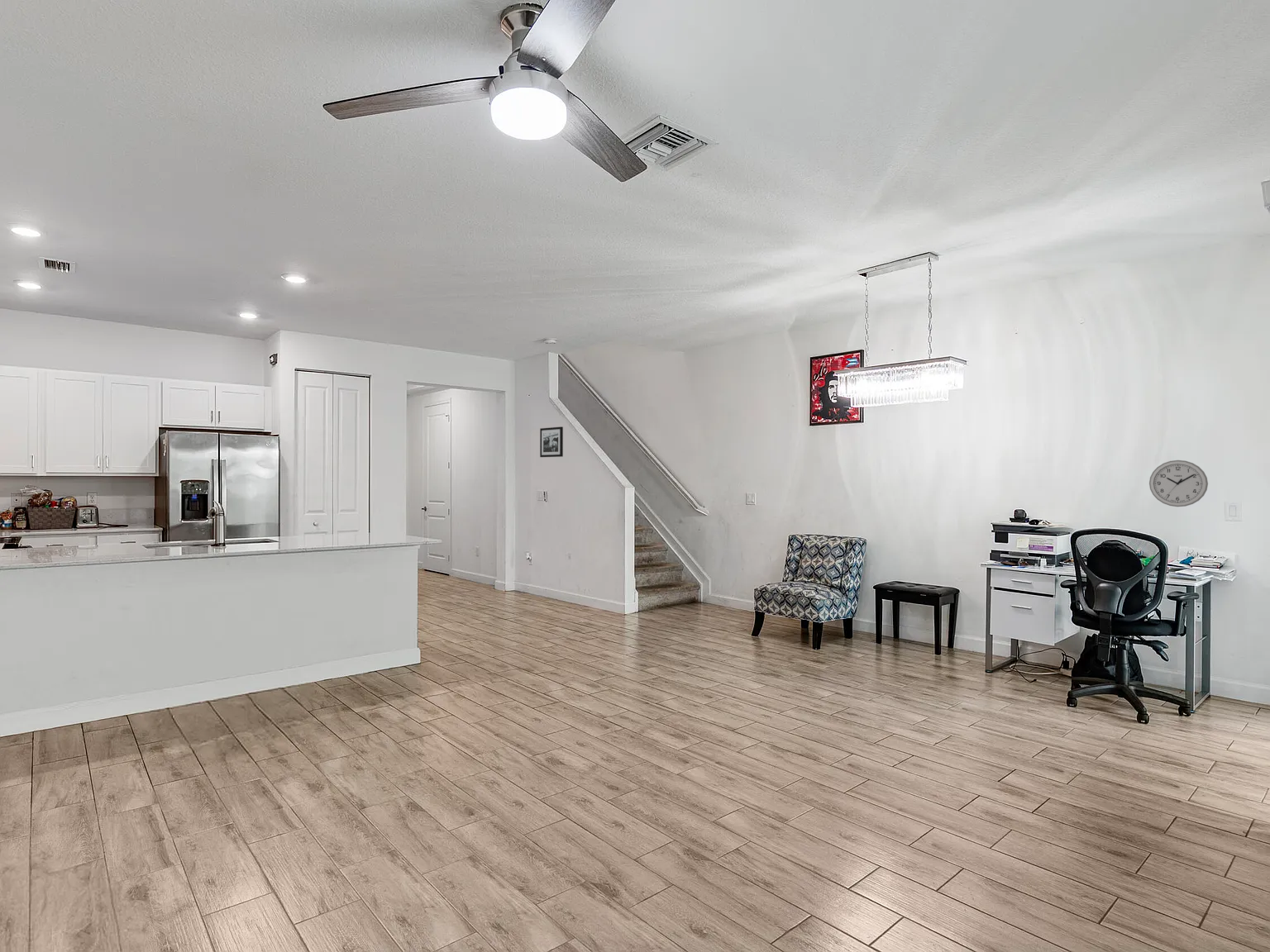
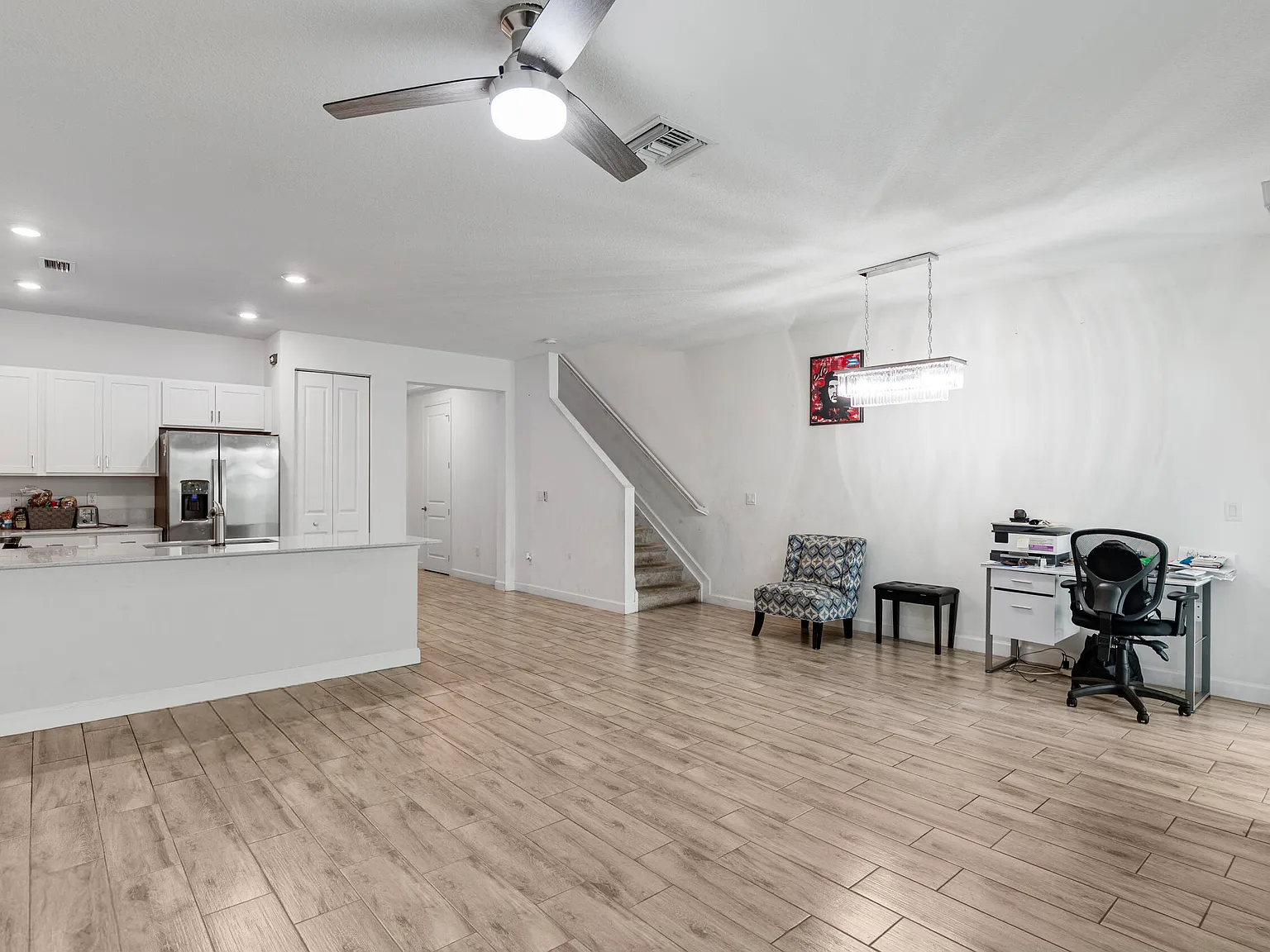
- picture frame (551, 442)
- wall clock (1177, 483)
